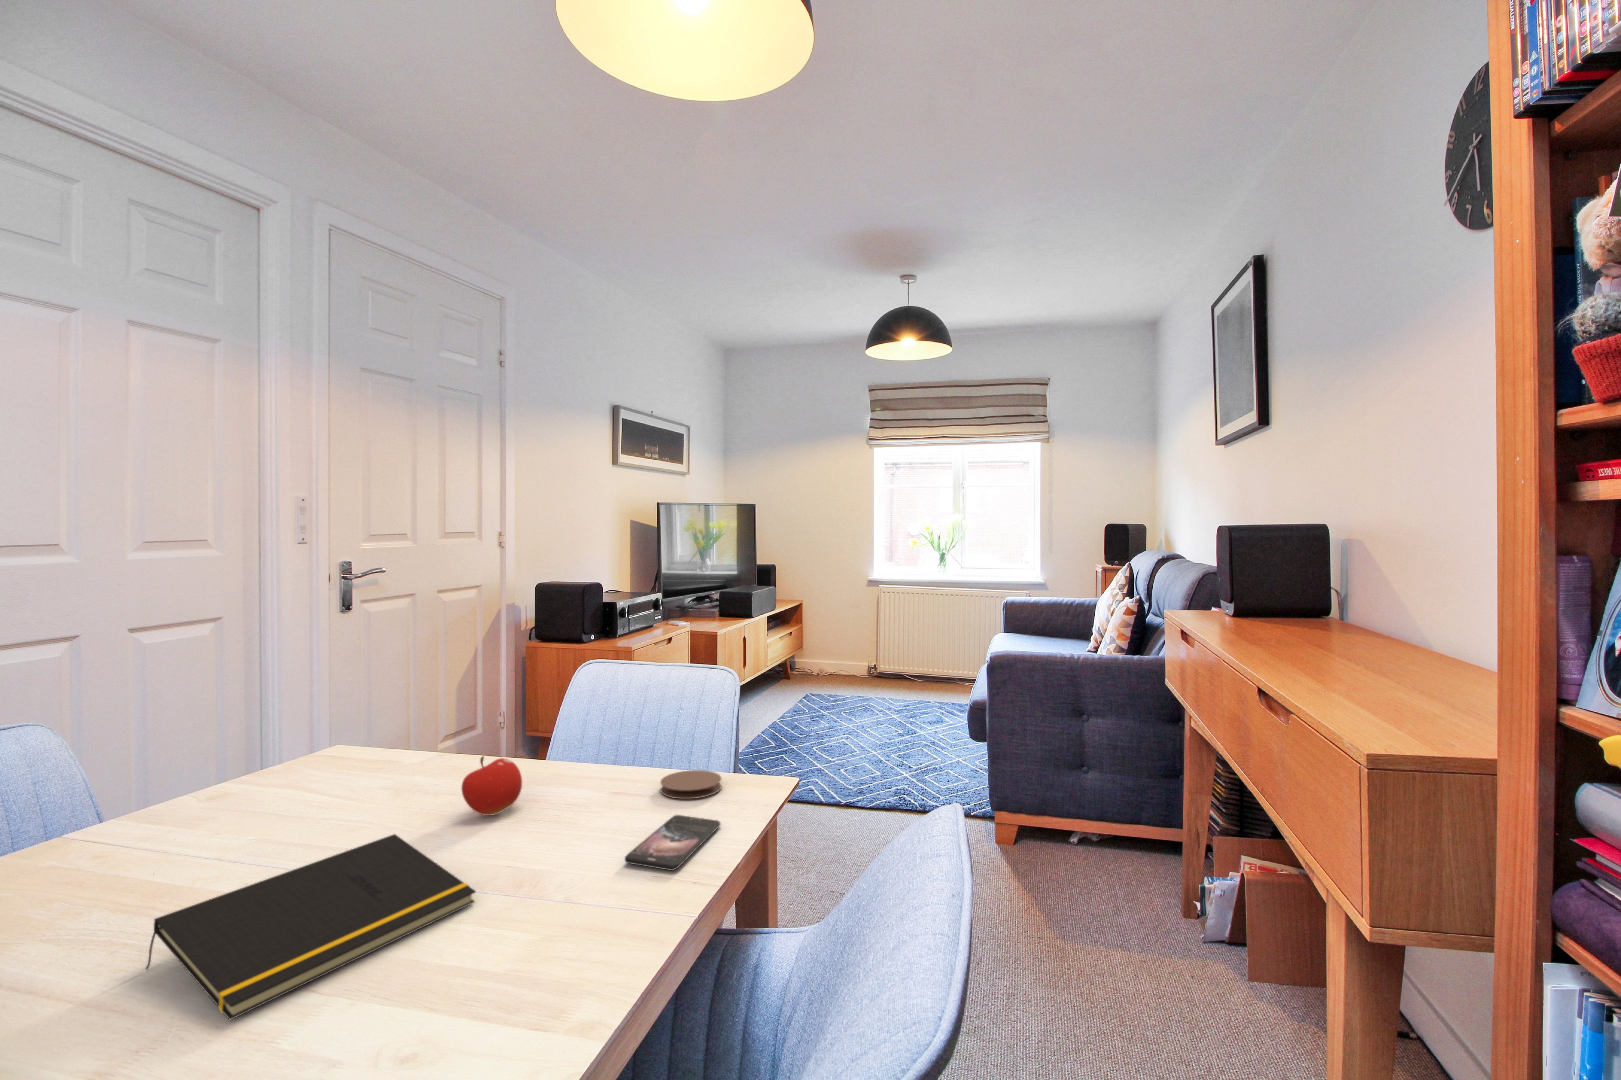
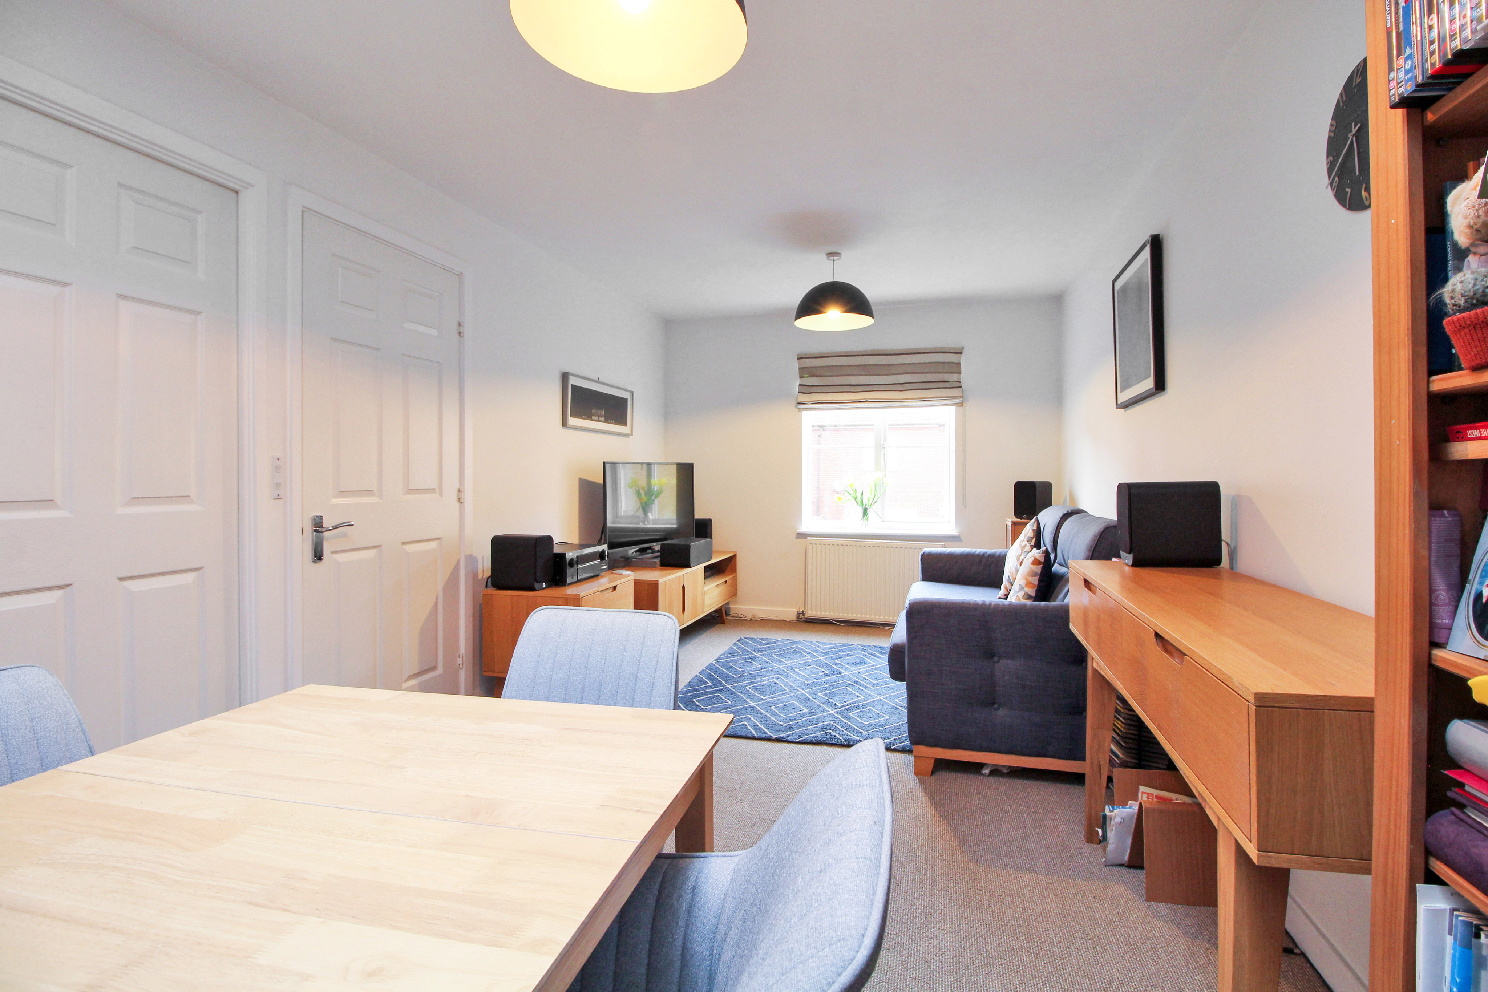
- coaster (691, 783)
- notepad (327, 910)
- smartphone (675, 840)
- fruit (492, 785)
